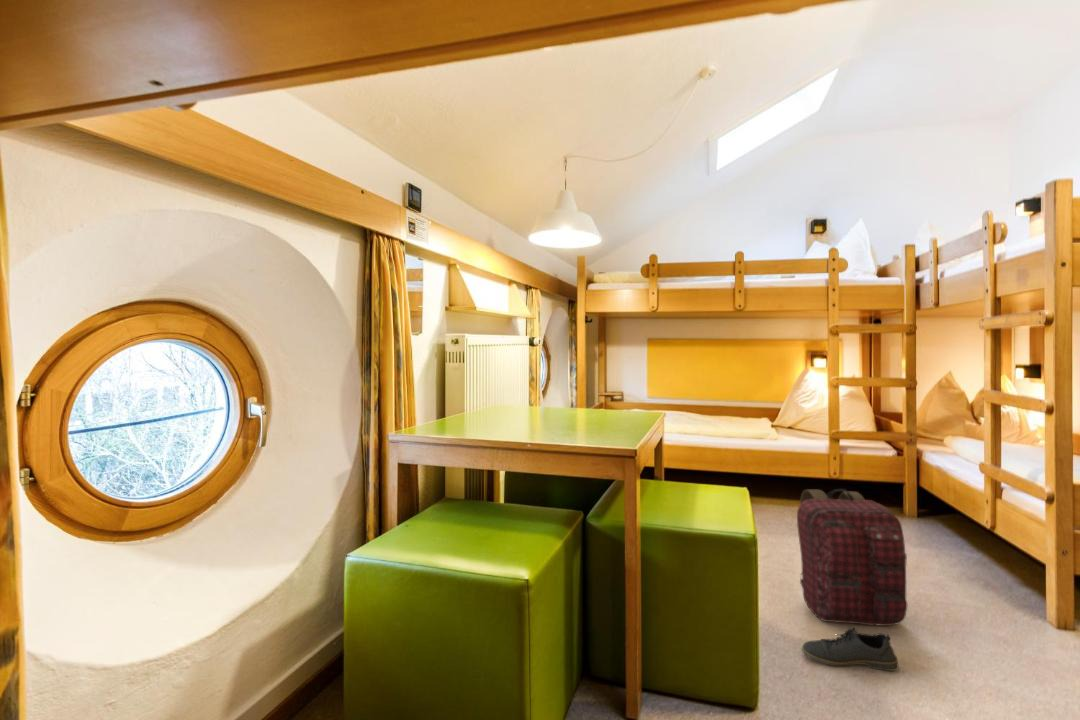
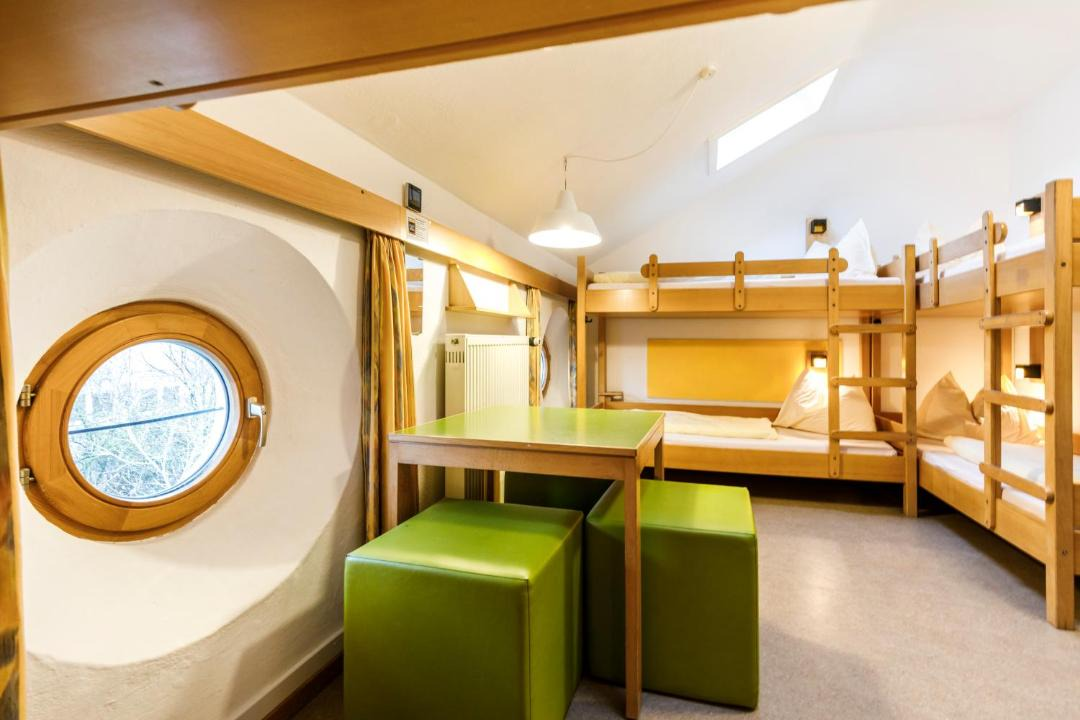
- backpack (844, 549)
- shoe (848, 644)
